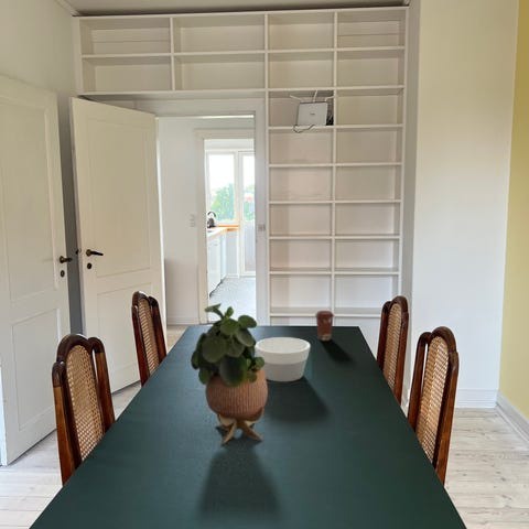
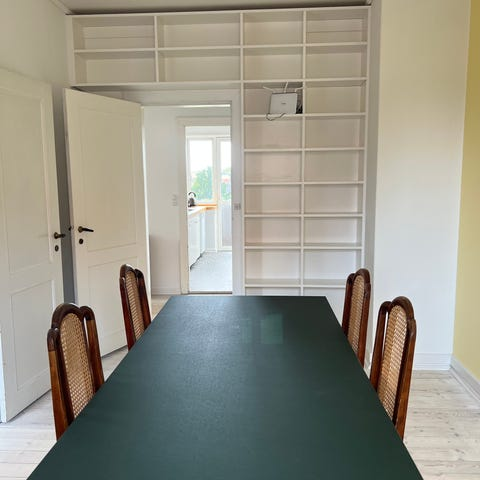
- potted plant (228, 368)
- bowl (282, 359)
- coffee cup (324, 325)
